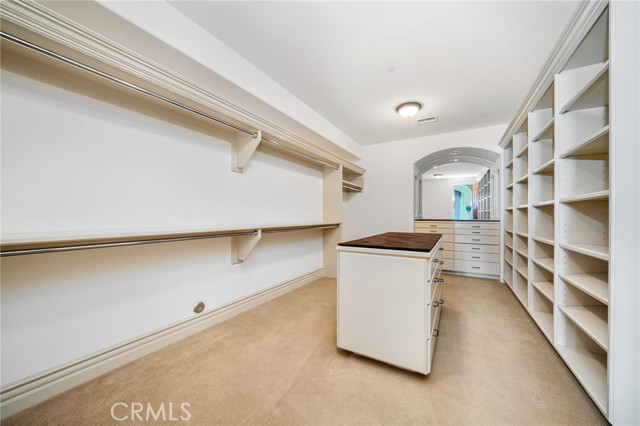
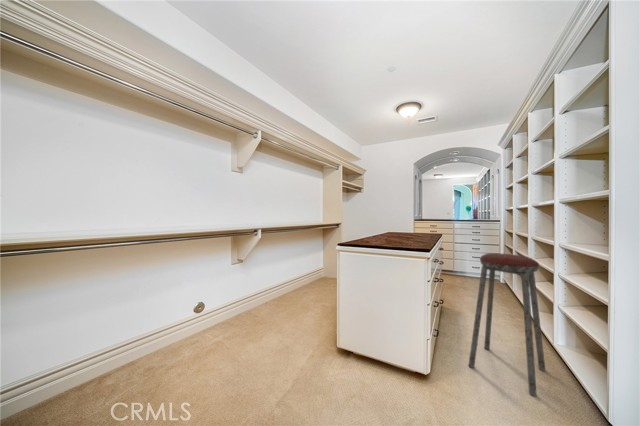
+ music stool (492, 306)
